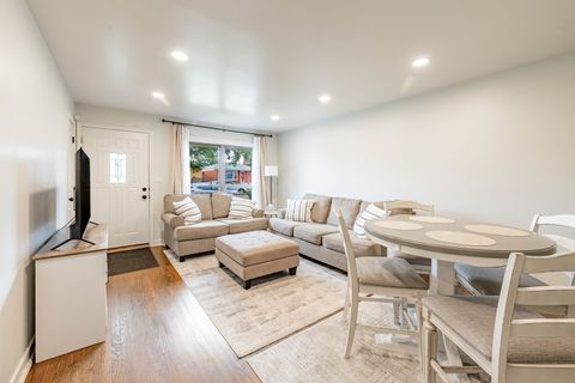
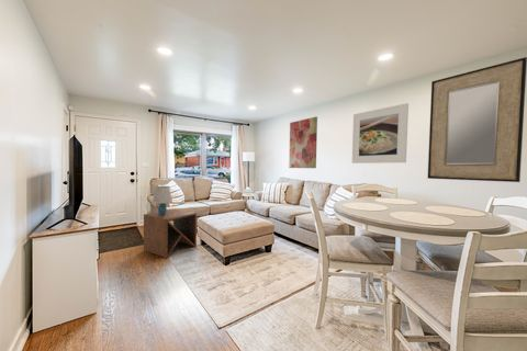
+ wall art (302, 144)
+ lamp (161, 201)
+ home mirror (470, 125)
+ side table (170, 230)
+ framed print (377, 136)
